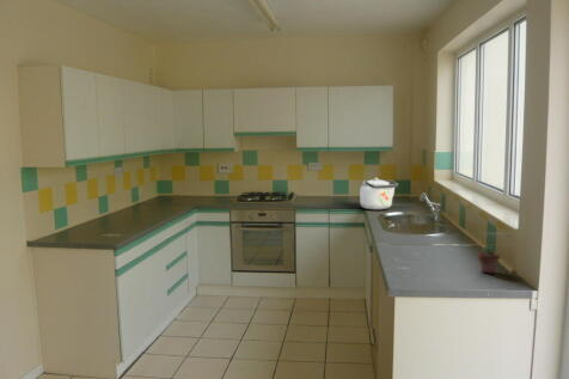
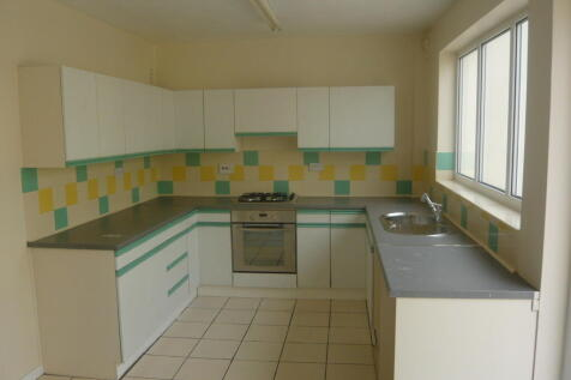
- potted succulent (488, 258)
- kettle (379, 192)
